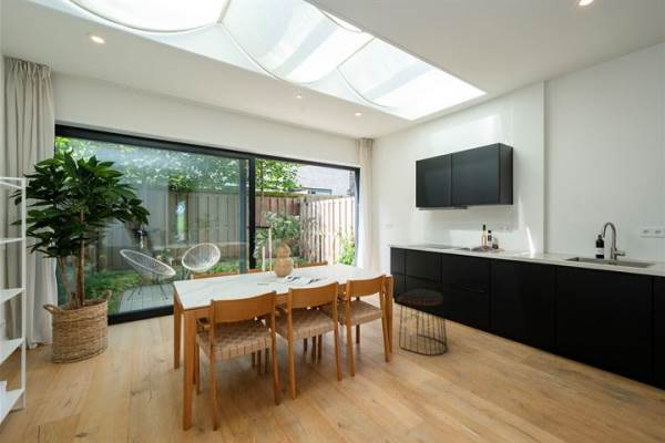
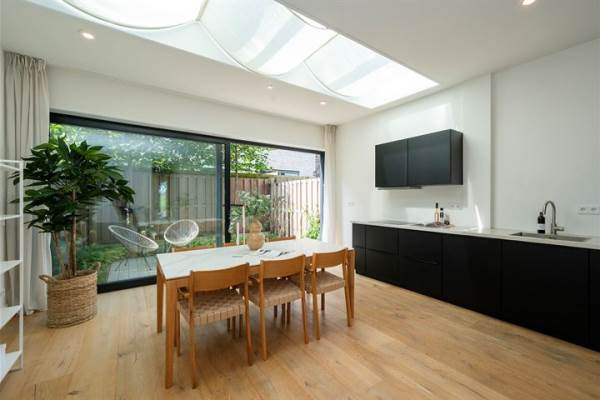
- stool (422, 319)
